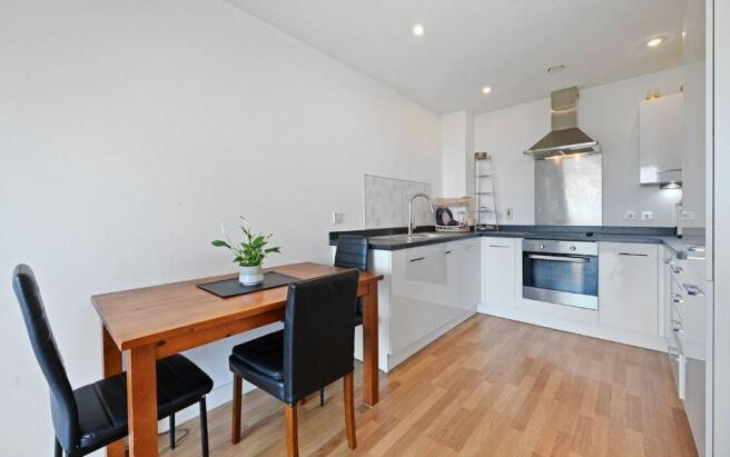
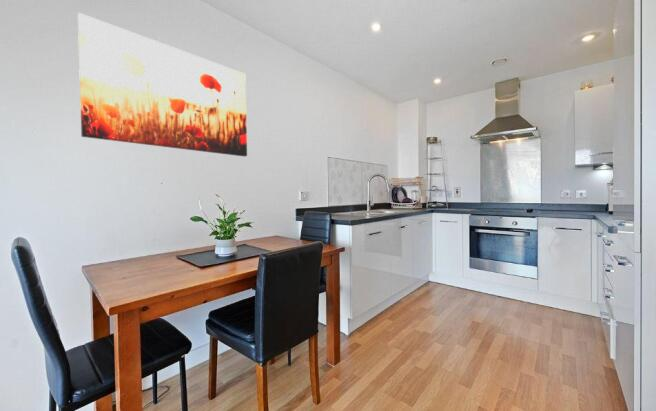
+ wall art (178, 99)
